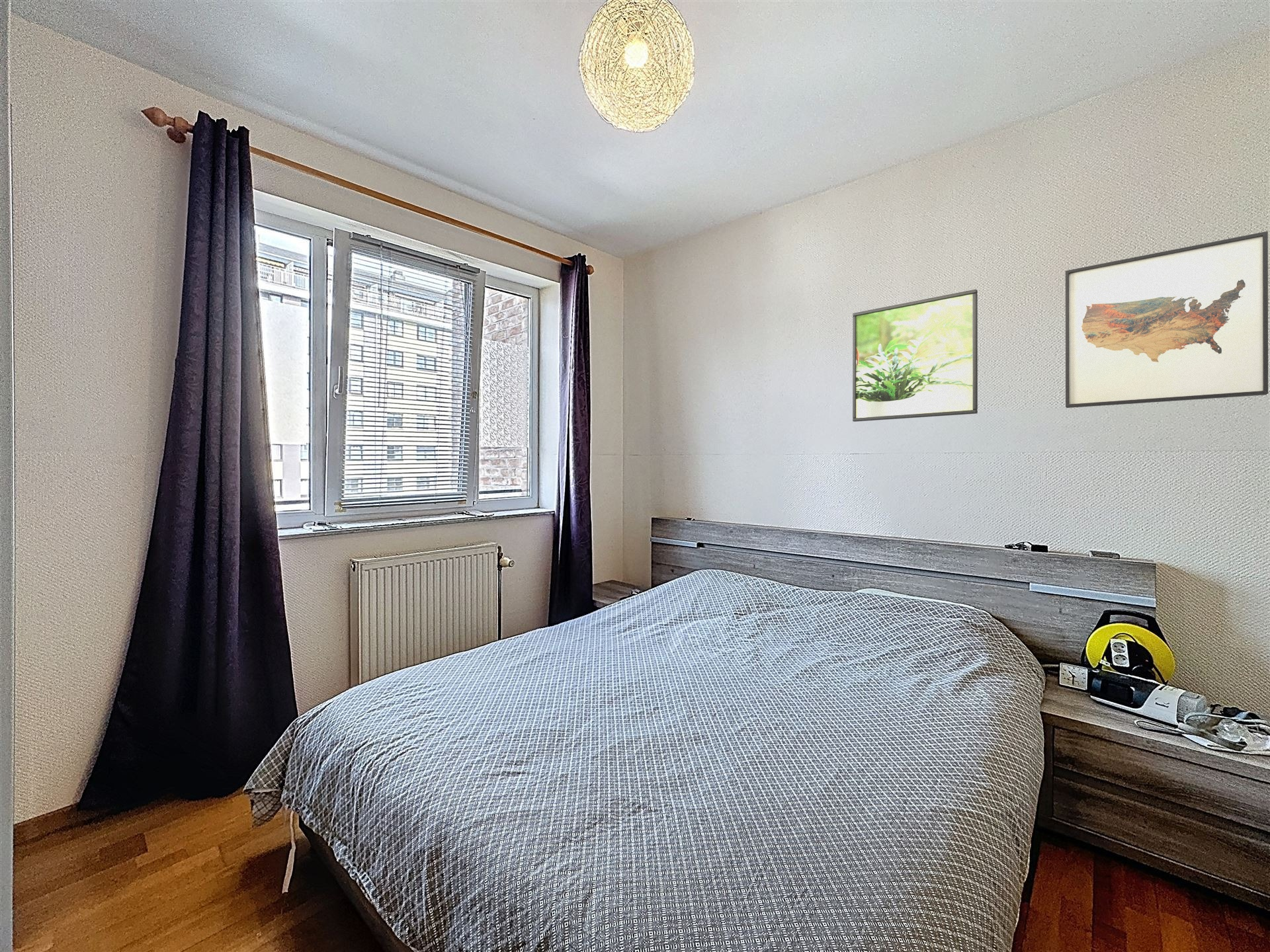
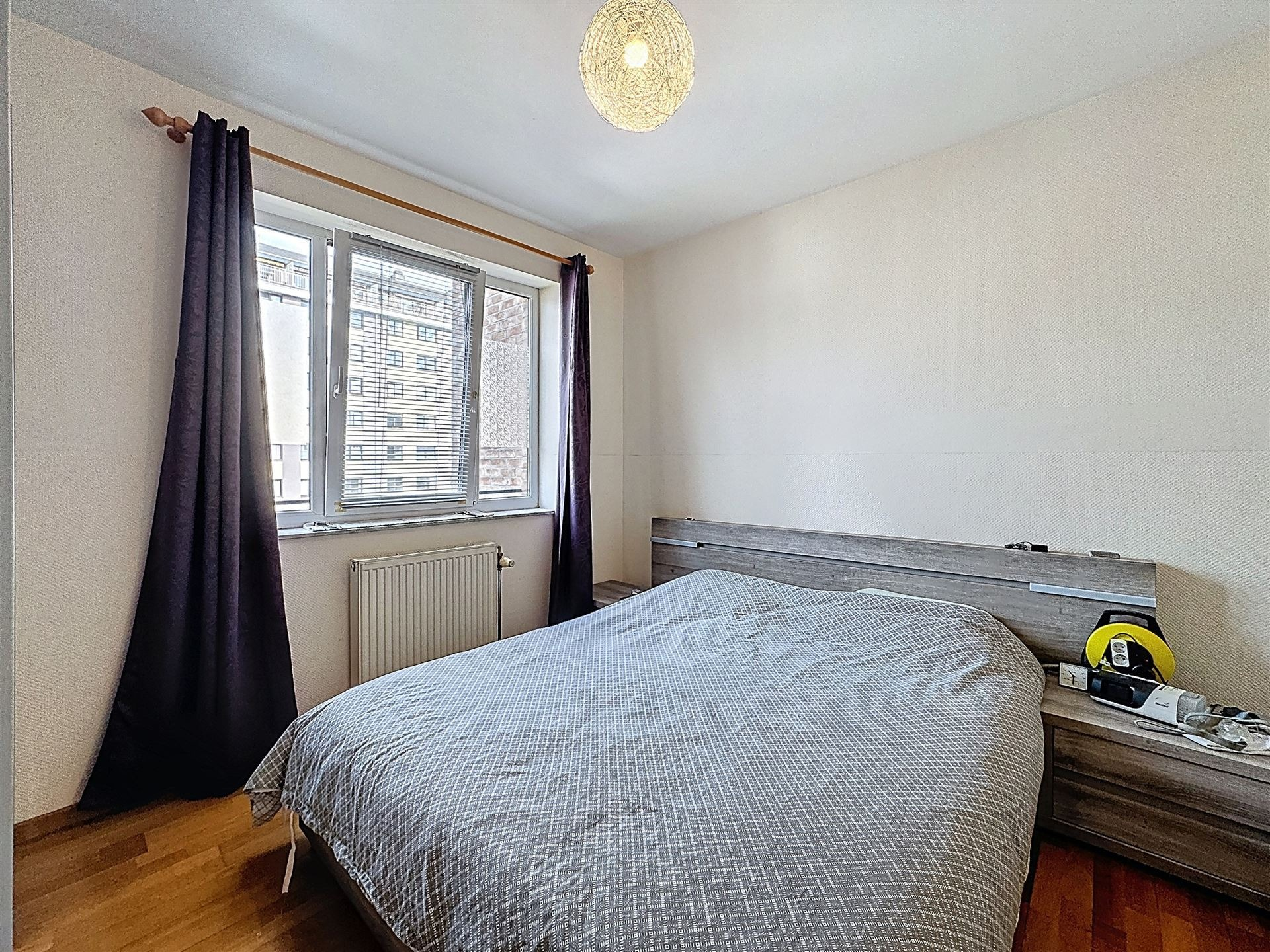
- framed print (911, 360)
- wall art (1158, 327)
